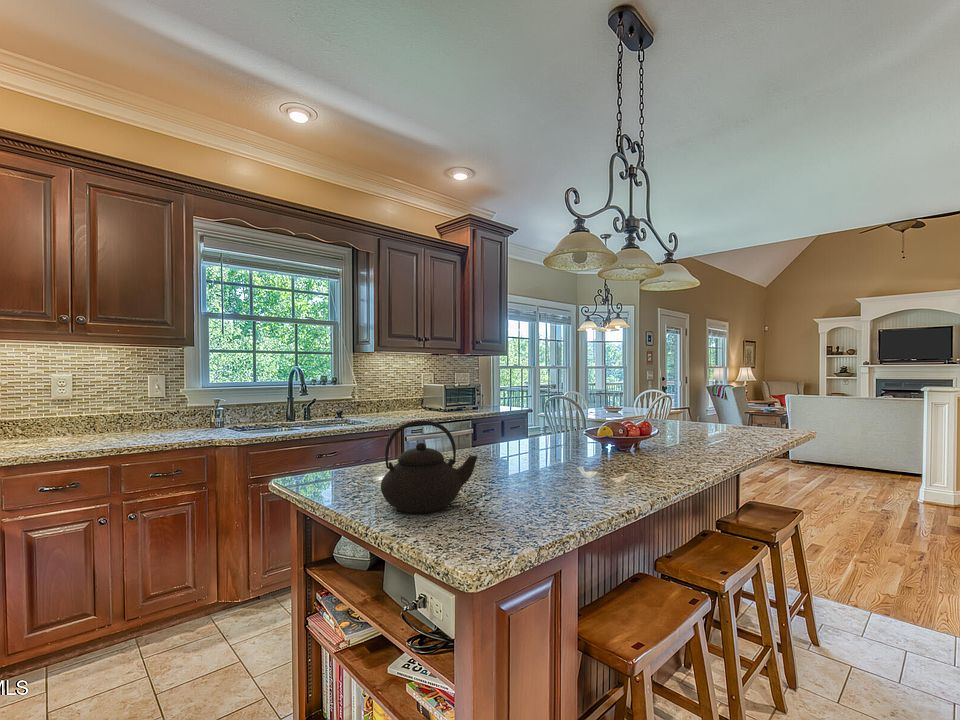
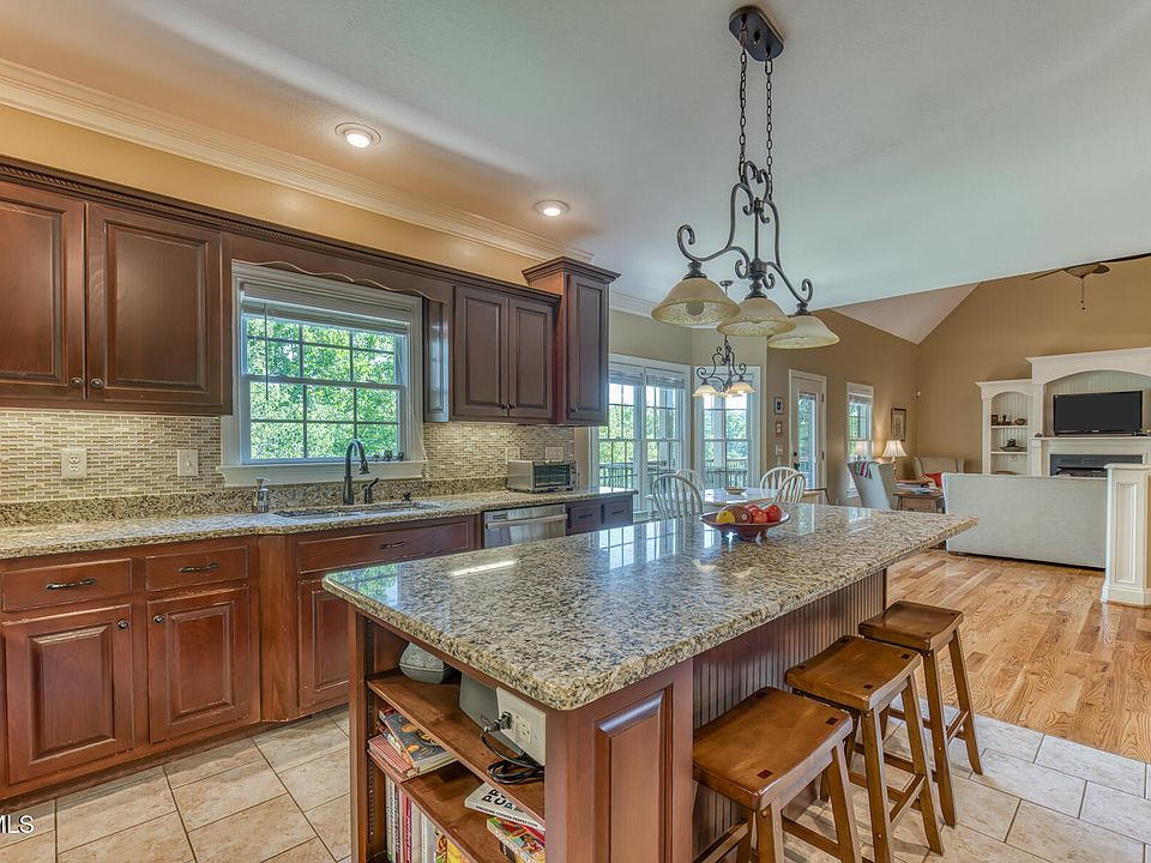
- teapot (430, 462)
